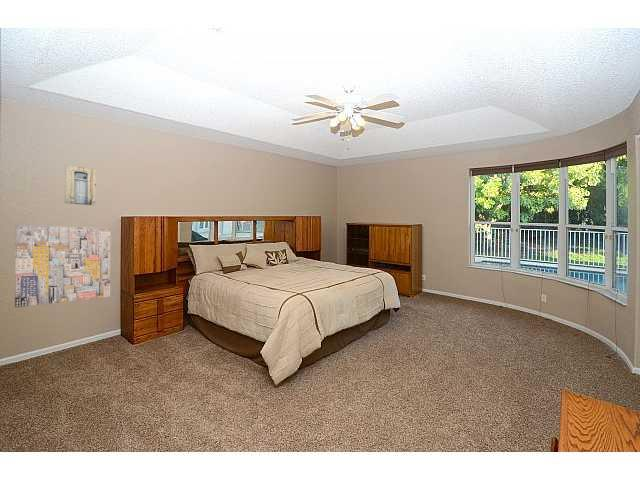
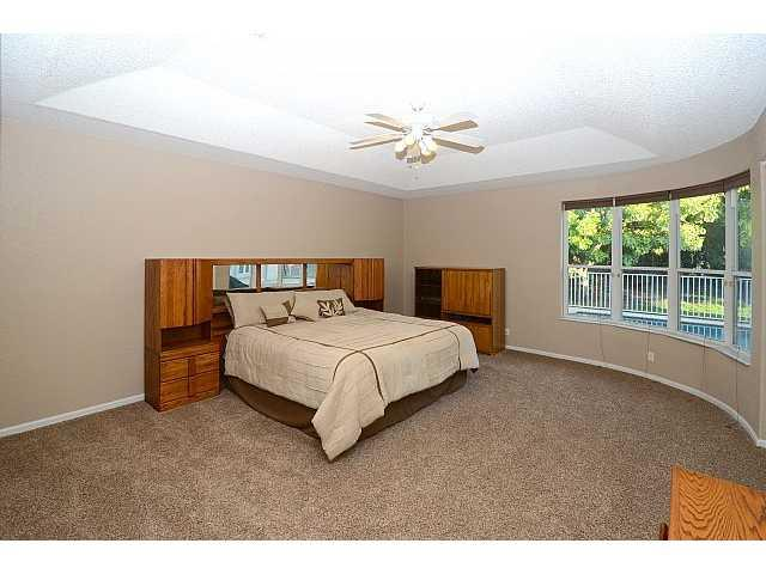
- wall art (80, 185)
- wall art (66, 263)
